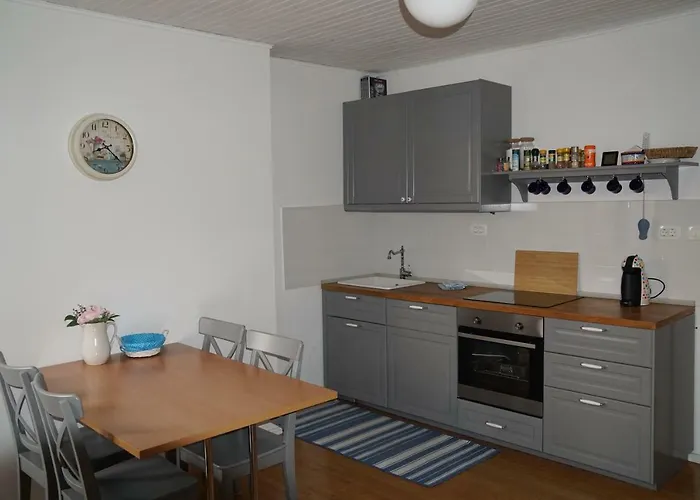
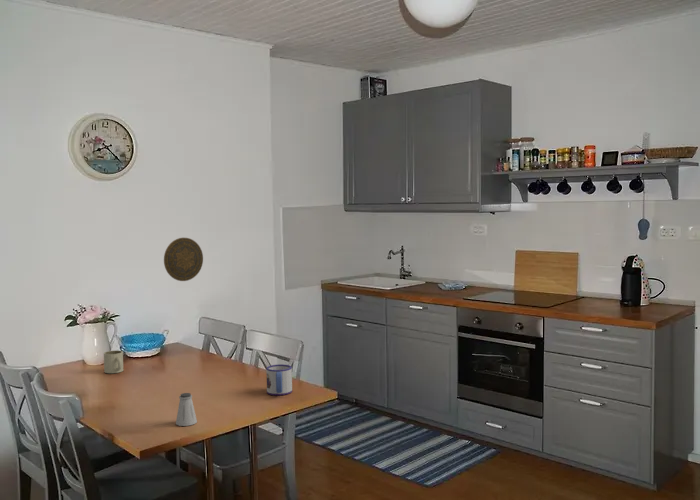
+ saltshaker (186, 408)
+ mug (279, 380)
+ mug (115, 362)
+ decorative plate (184, 259)
